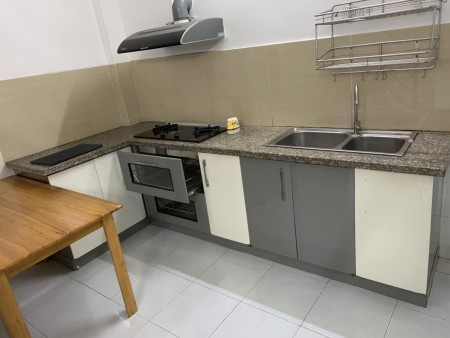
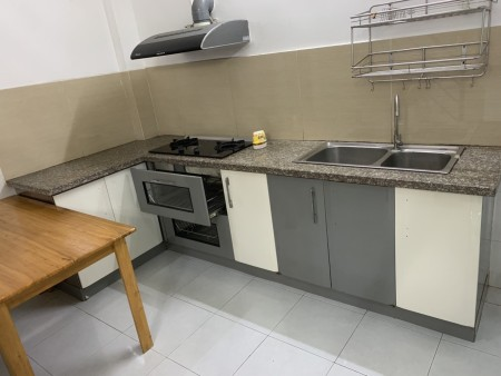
- cutting board (67, 153)
